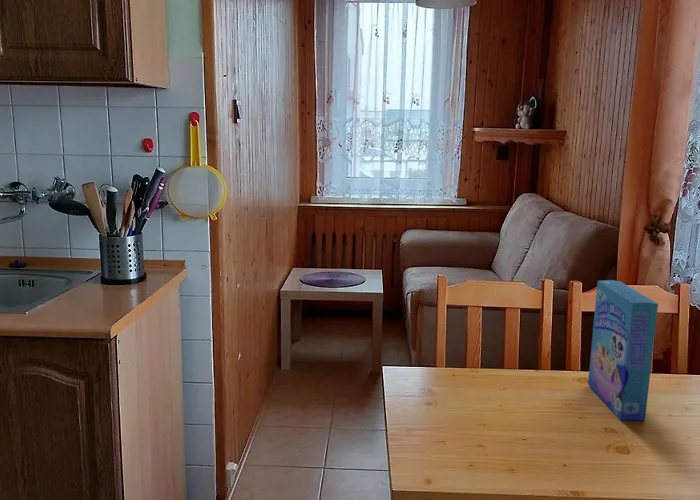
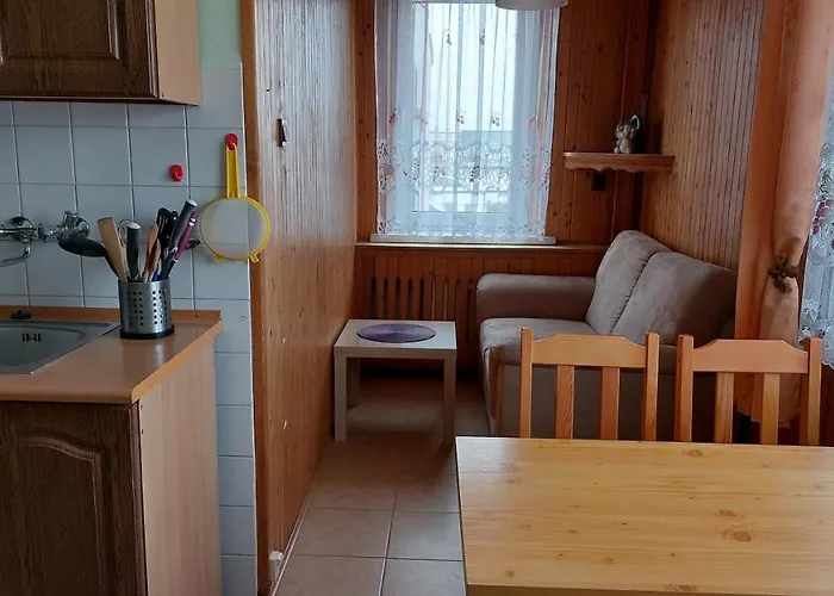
- cereal box (620, 346)
